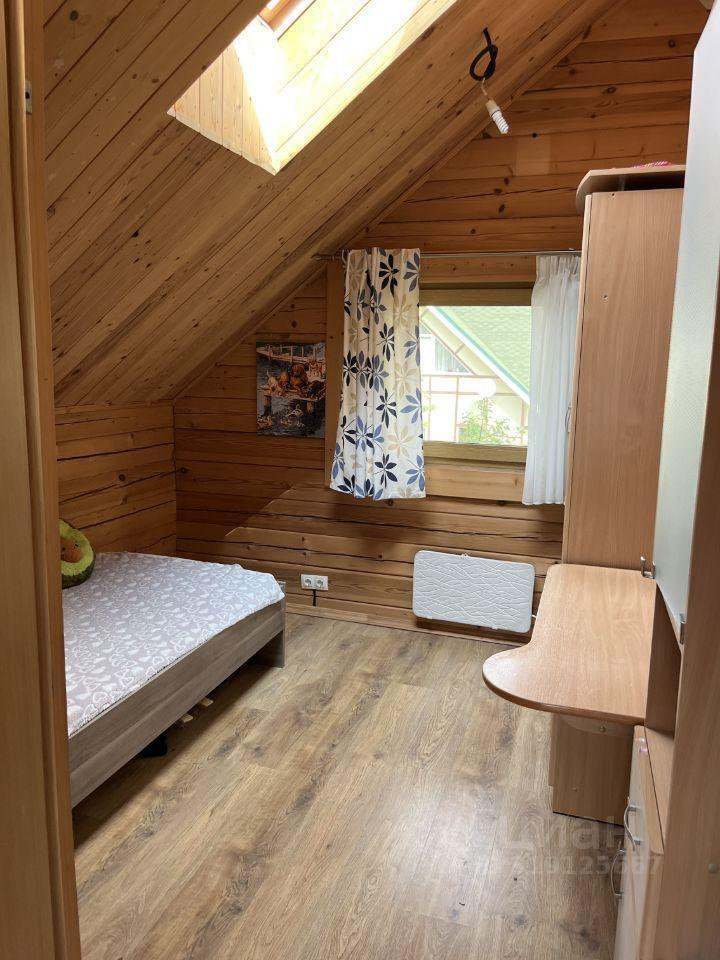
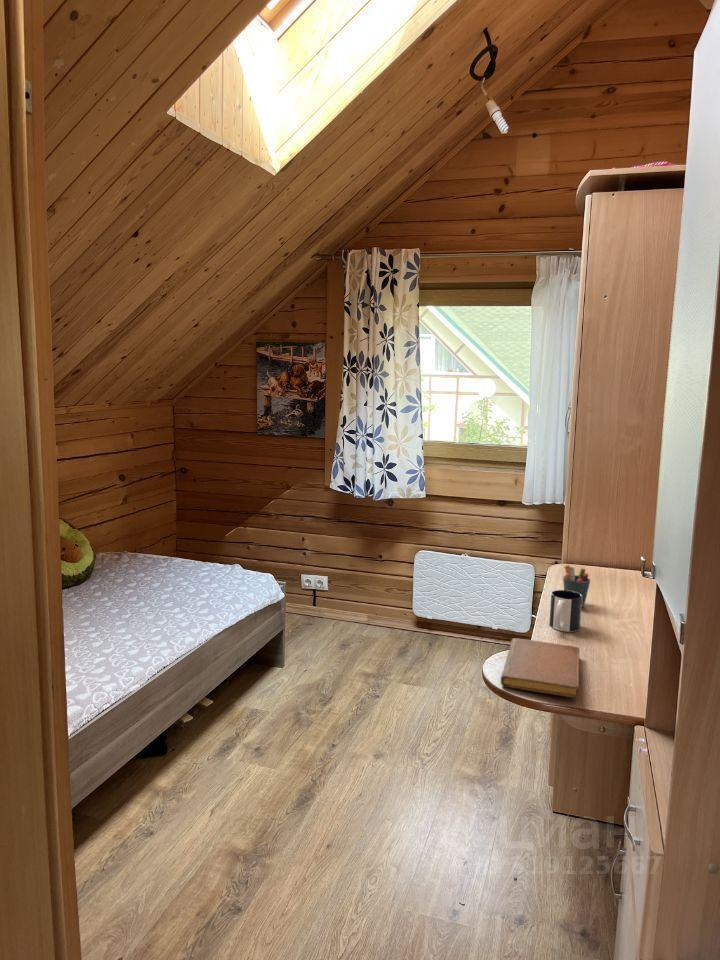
+ mug (563, 612)
+ notebook (541, 665)
+ pen holder (575, 584)
